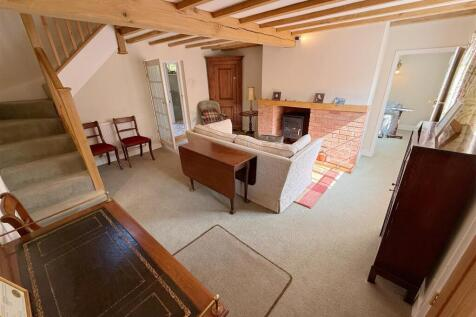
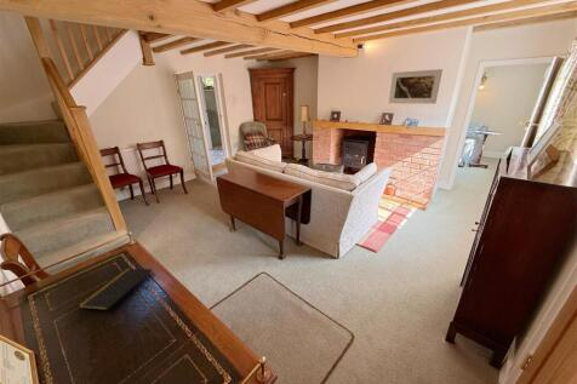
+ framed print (413, 87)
+ notepad (118, 286)
